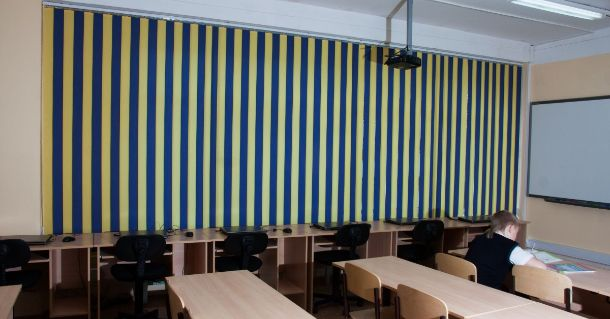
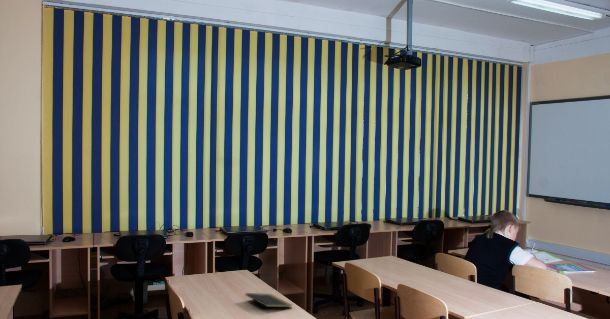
+ notepad (268, 300)
